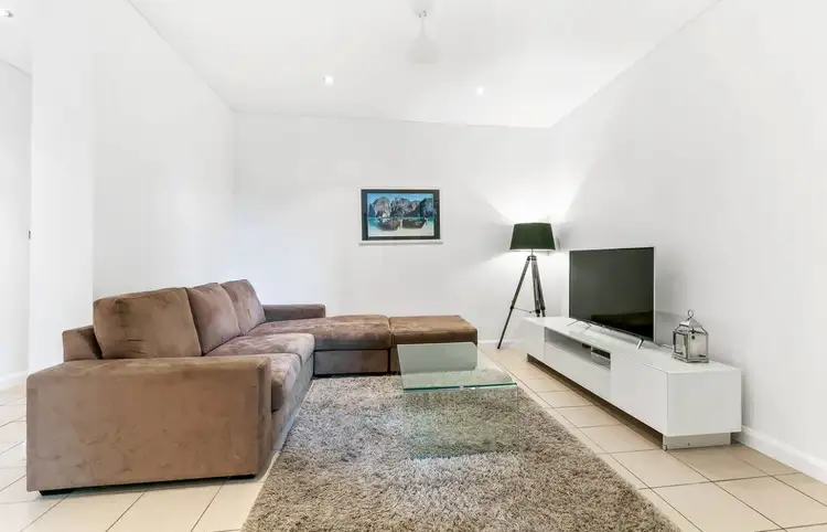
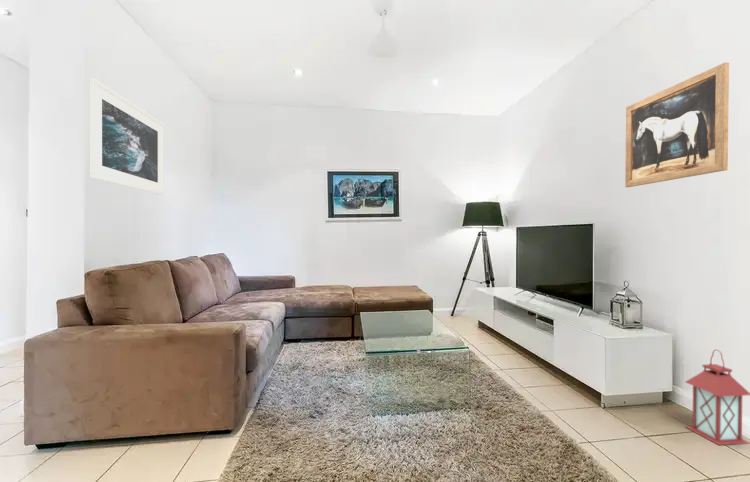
+ wall art (669, 134)
+ lantern (716, 392)
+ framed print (132, 146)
